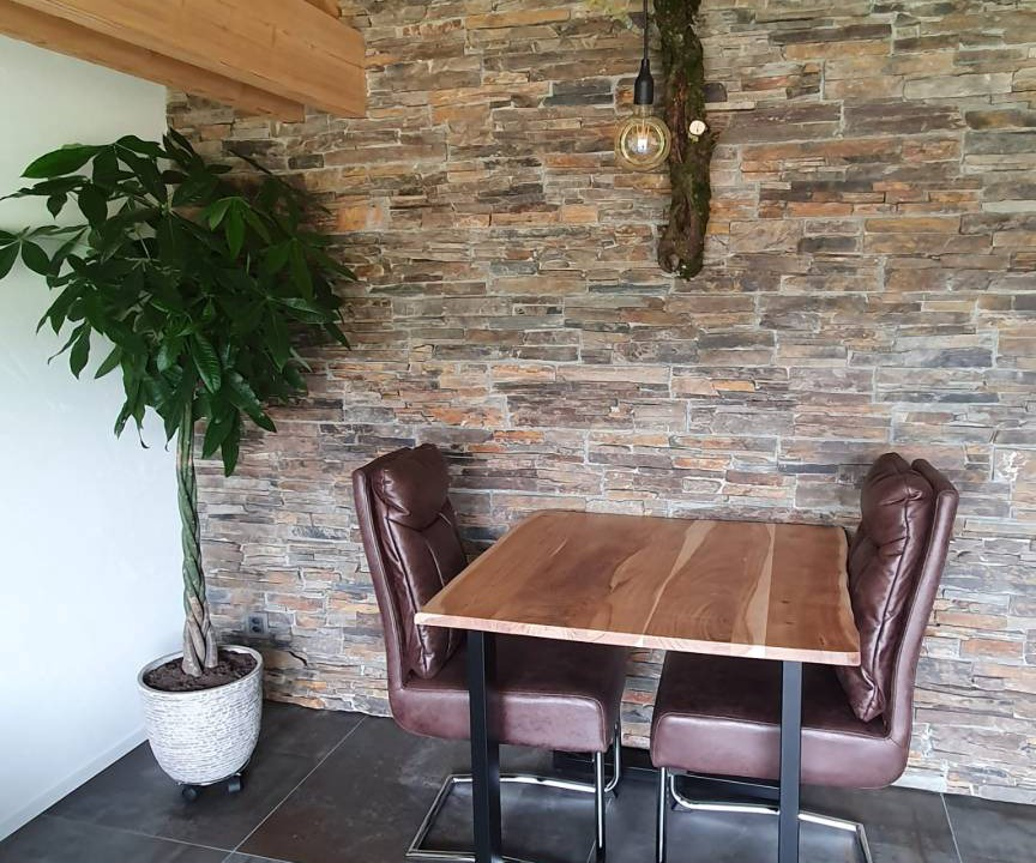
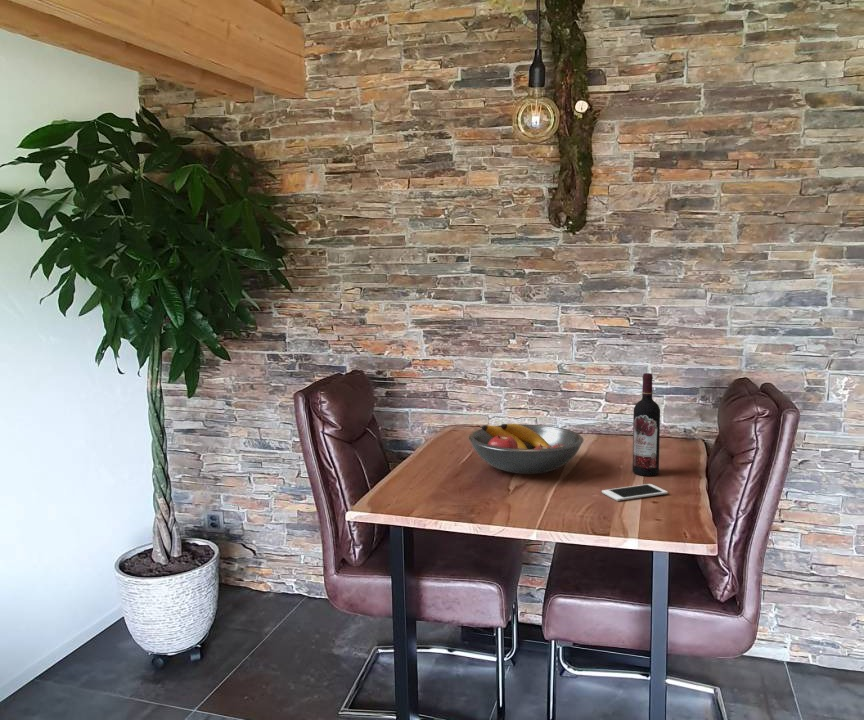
+ wine bottle (646, 423)
+ cell phone (634, 492)
+ fruit bowl (525, 447)
